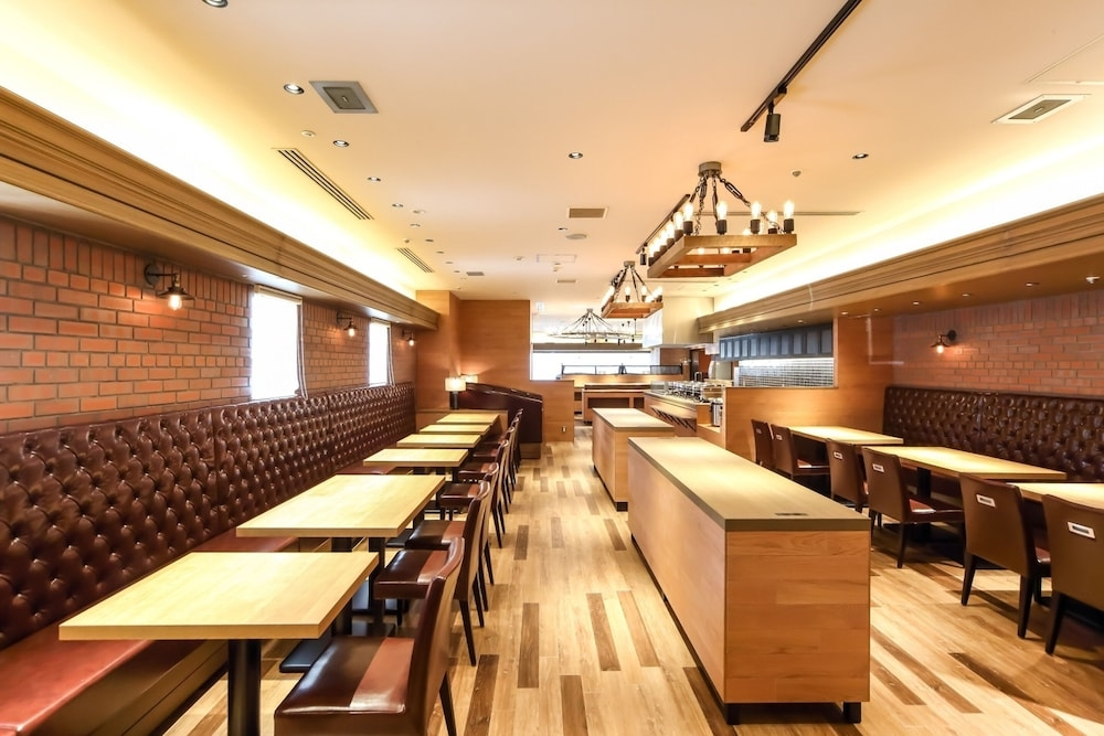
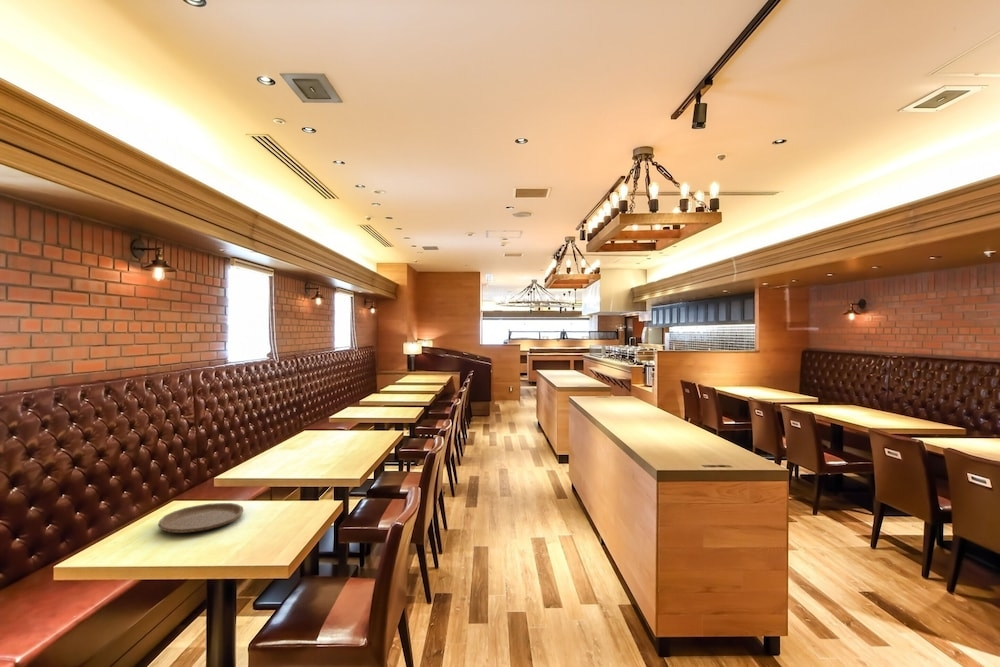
+ plate (202, 517)
